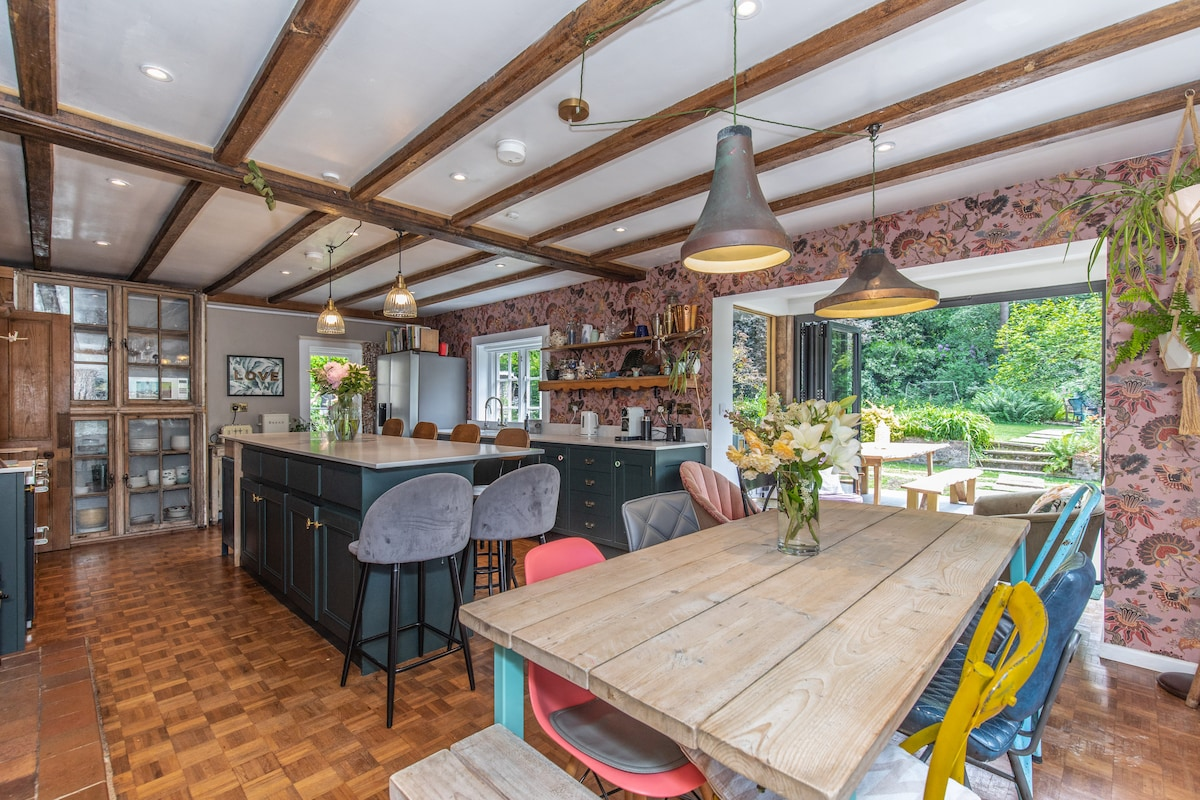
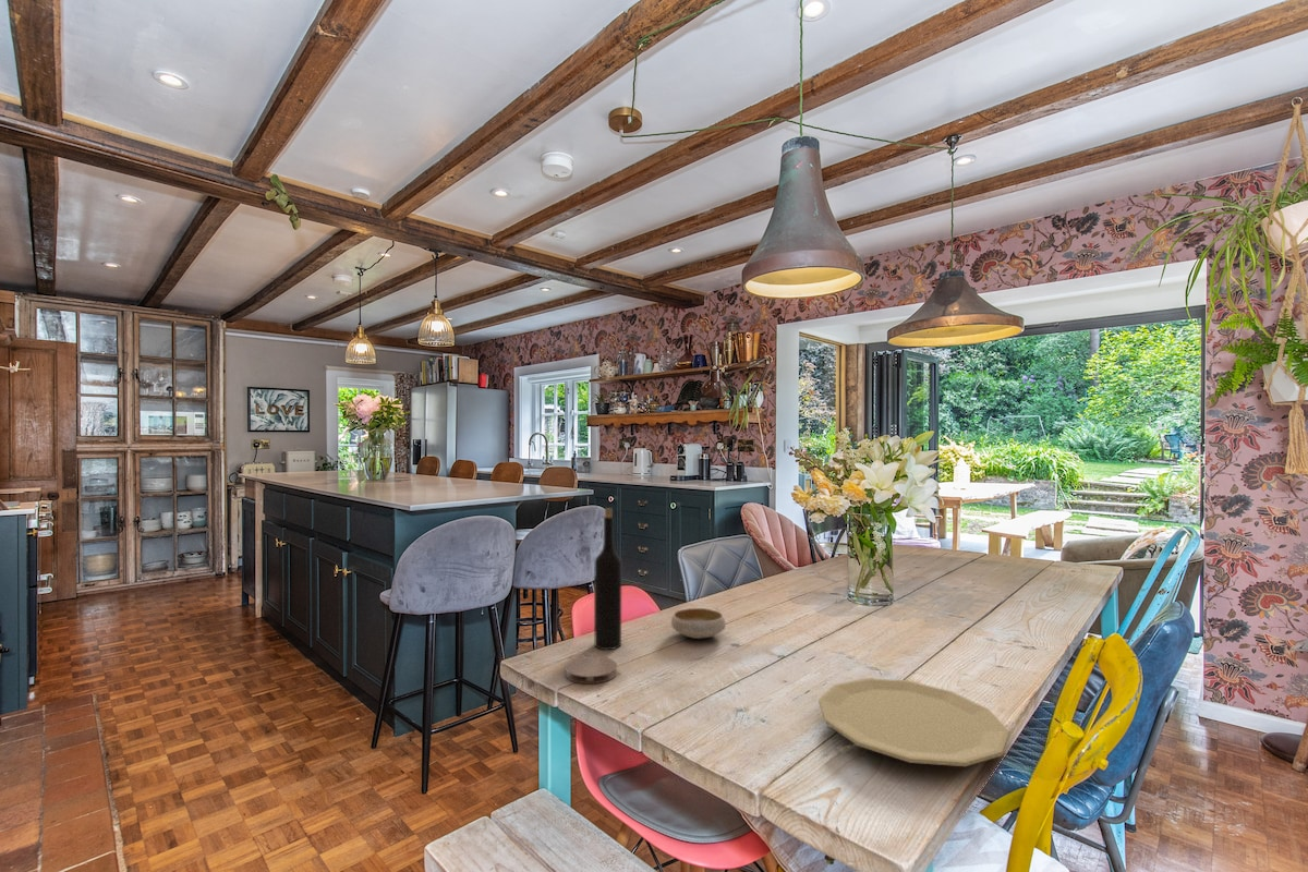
+ wine bottle (607, 577)
+ coaster (591, 669)
+ bowl (698, 623)
+ plate (908, 724)
